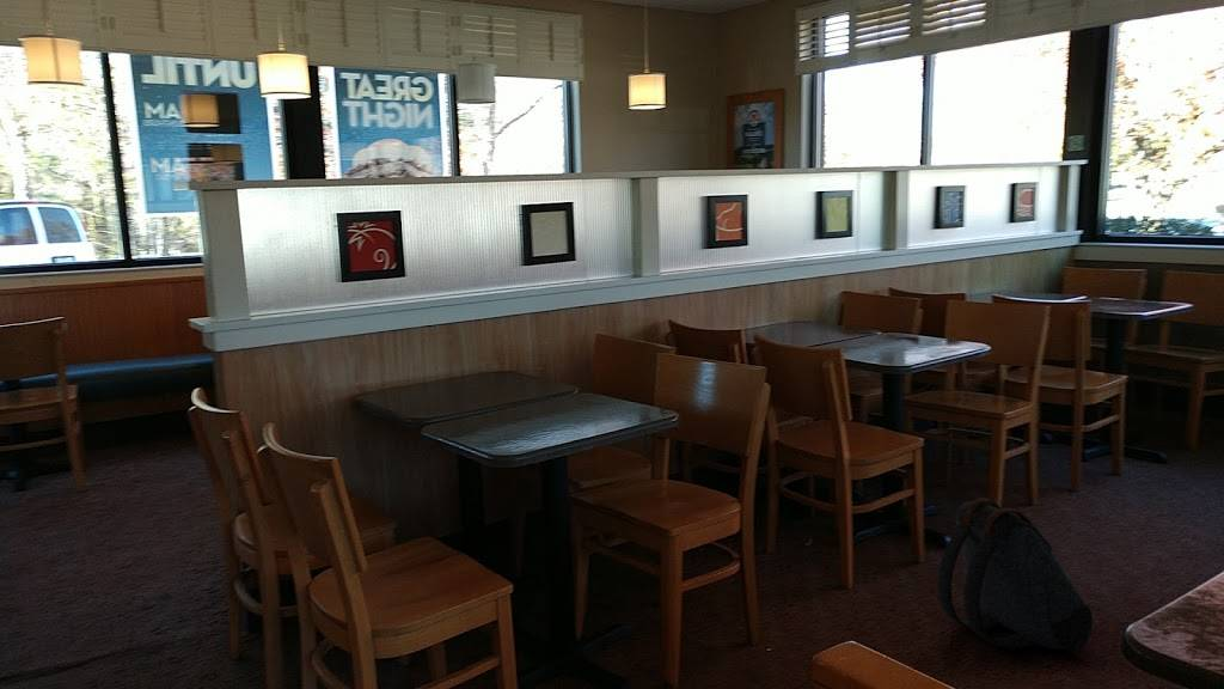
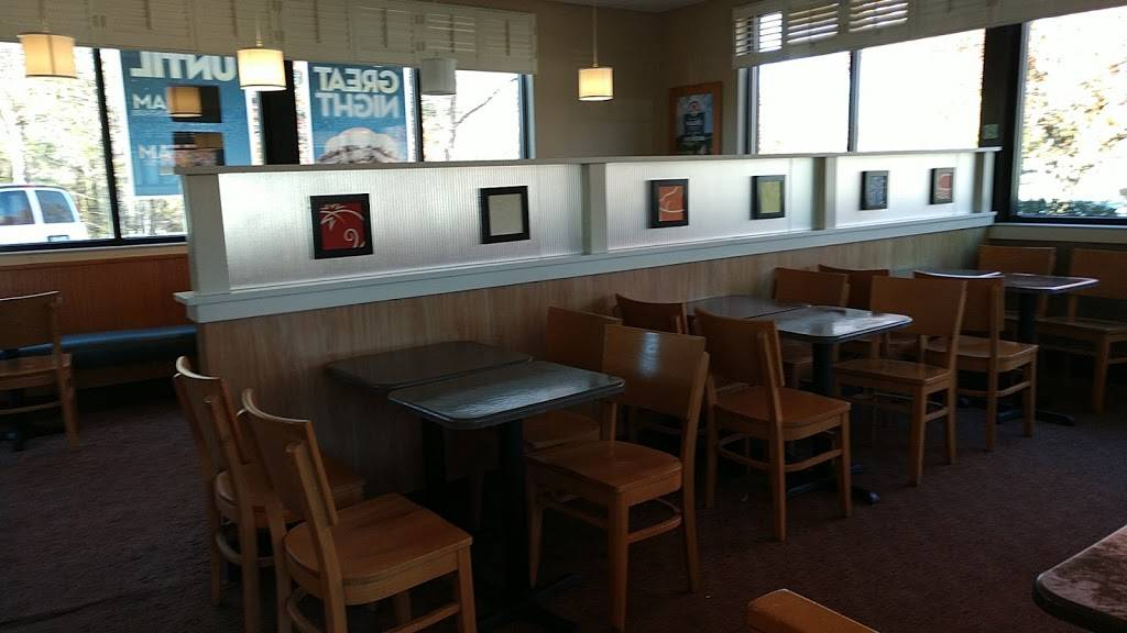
- backpack (1008, 567)
